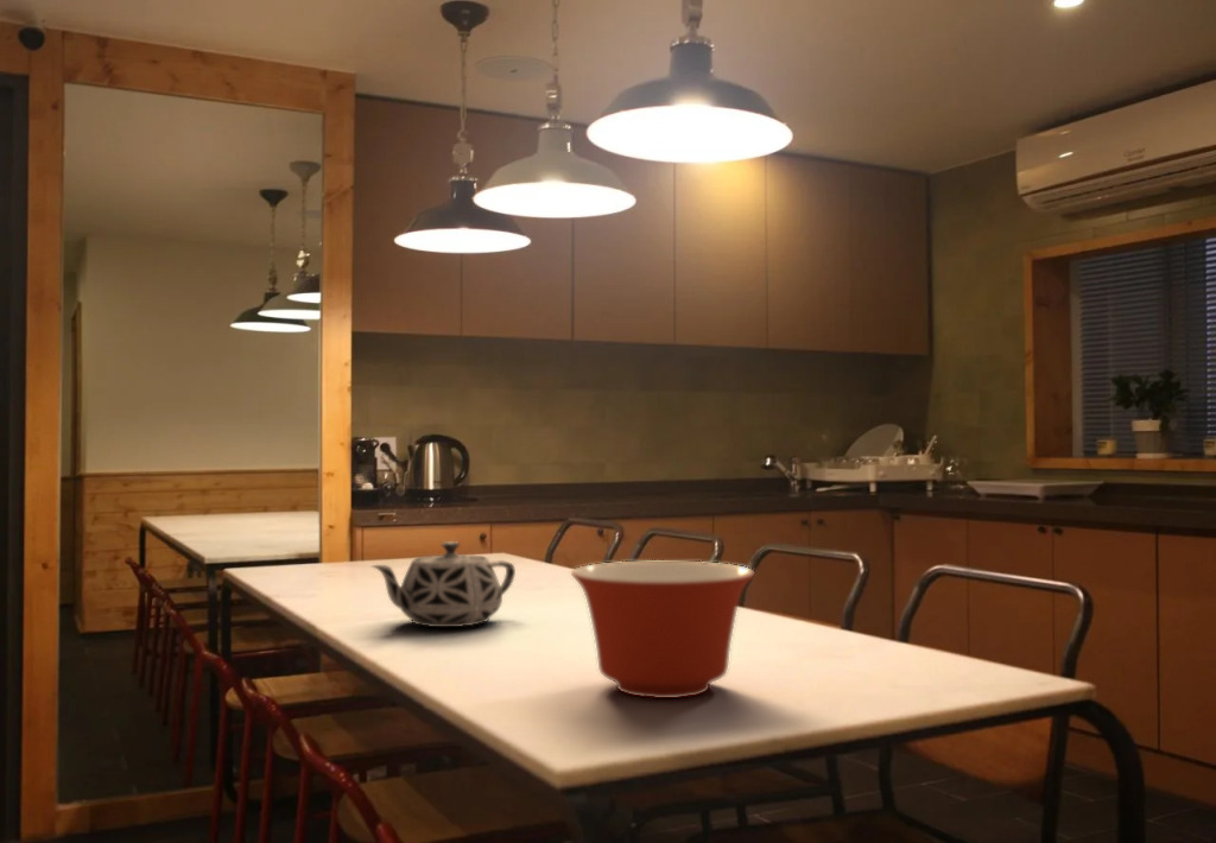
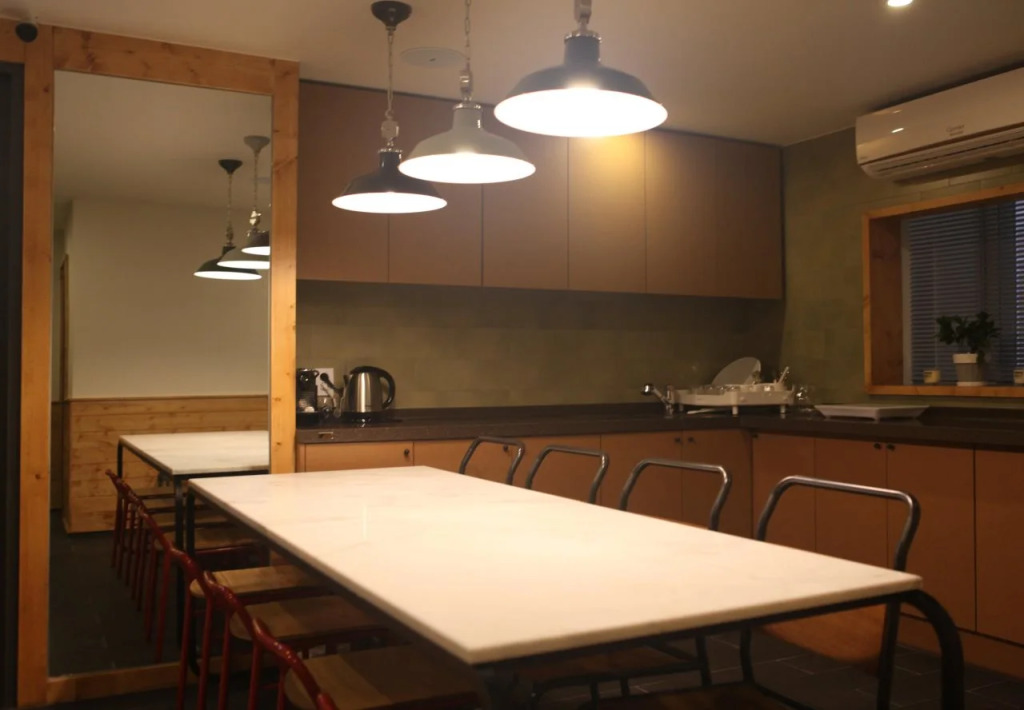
- mixing bowl (663, 628)
- teapot (445, 582)
